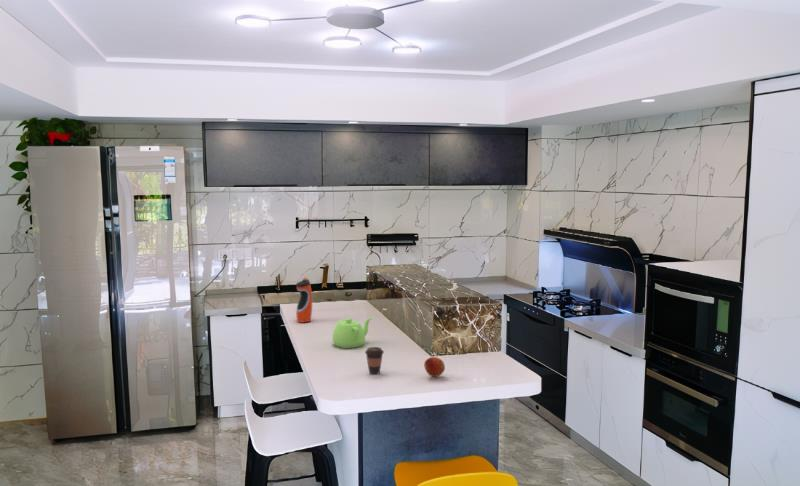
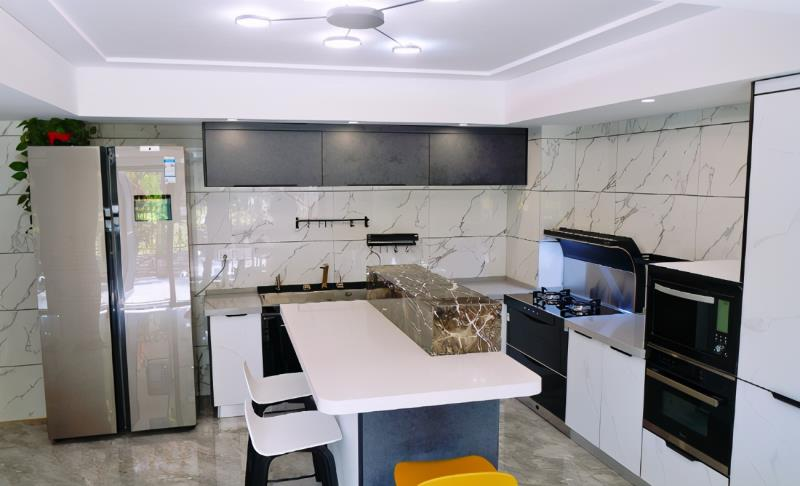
- teapot (353, 331)
- coffee cup (374, 360)
- water bottle (304, 299)
- fruit (434, 367)
